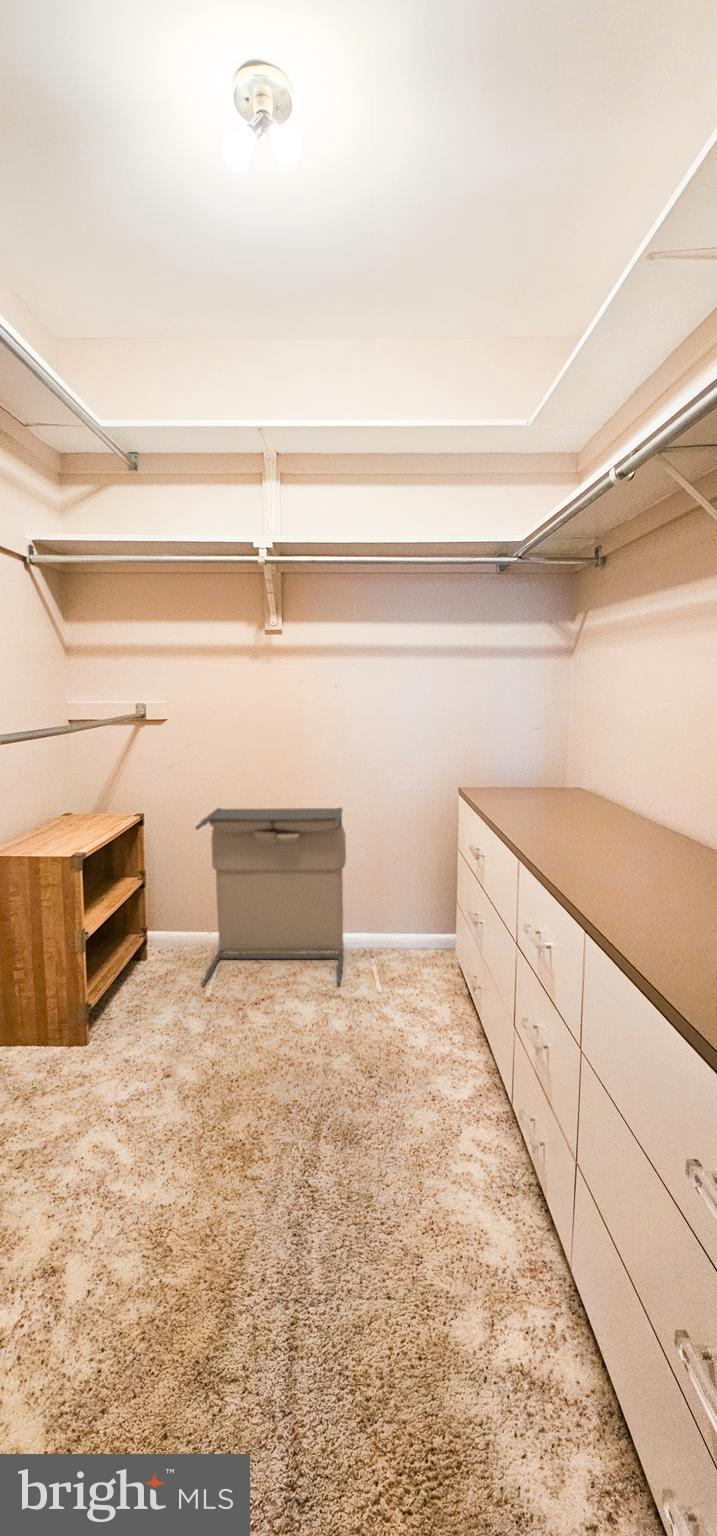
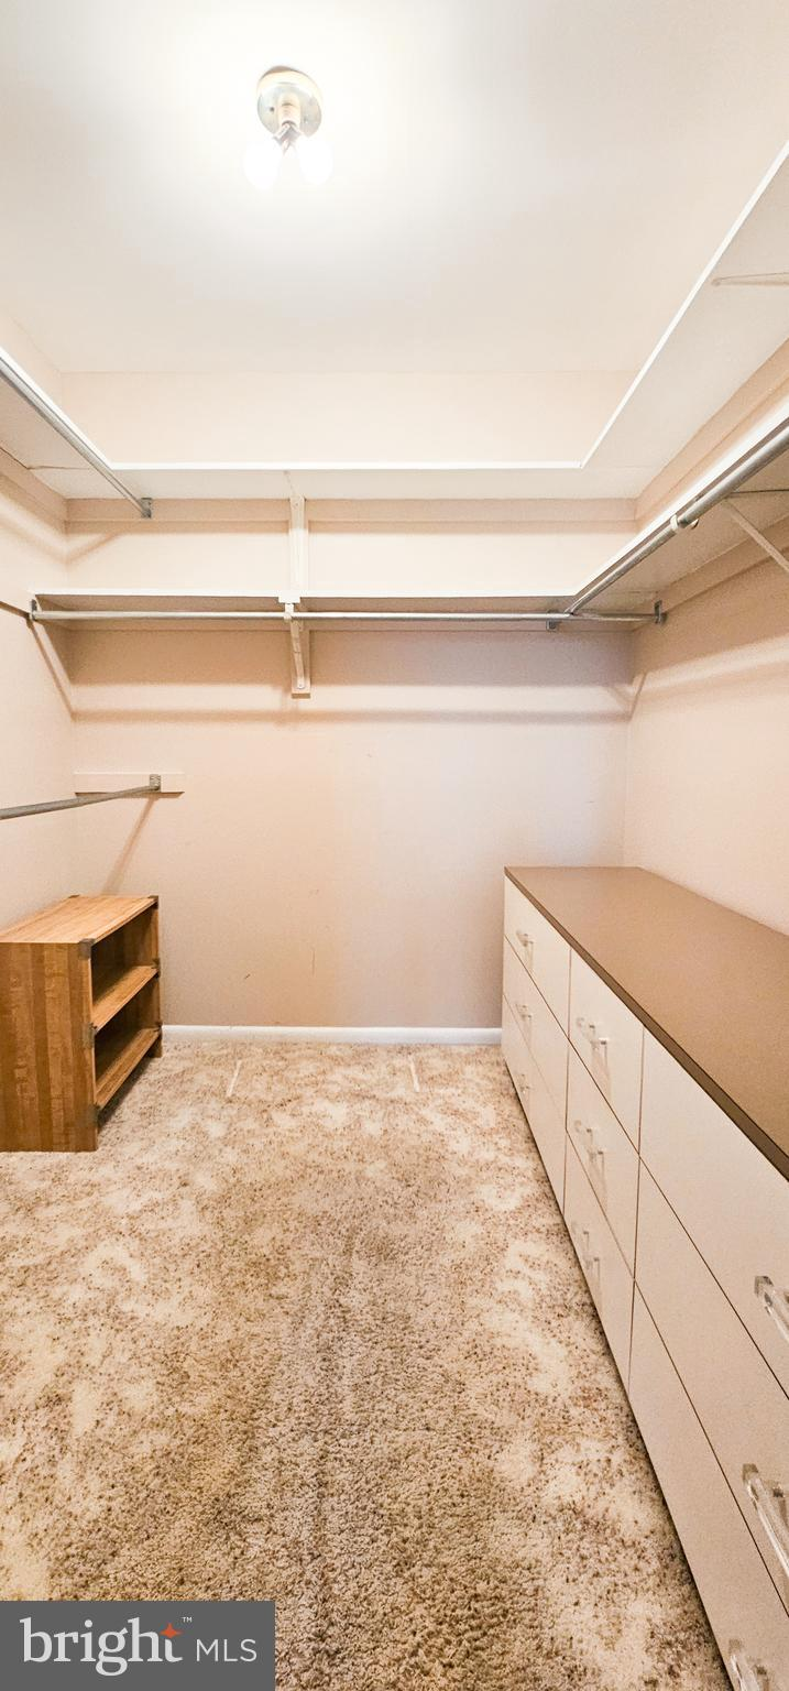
- laundry hamper (275, 891)
